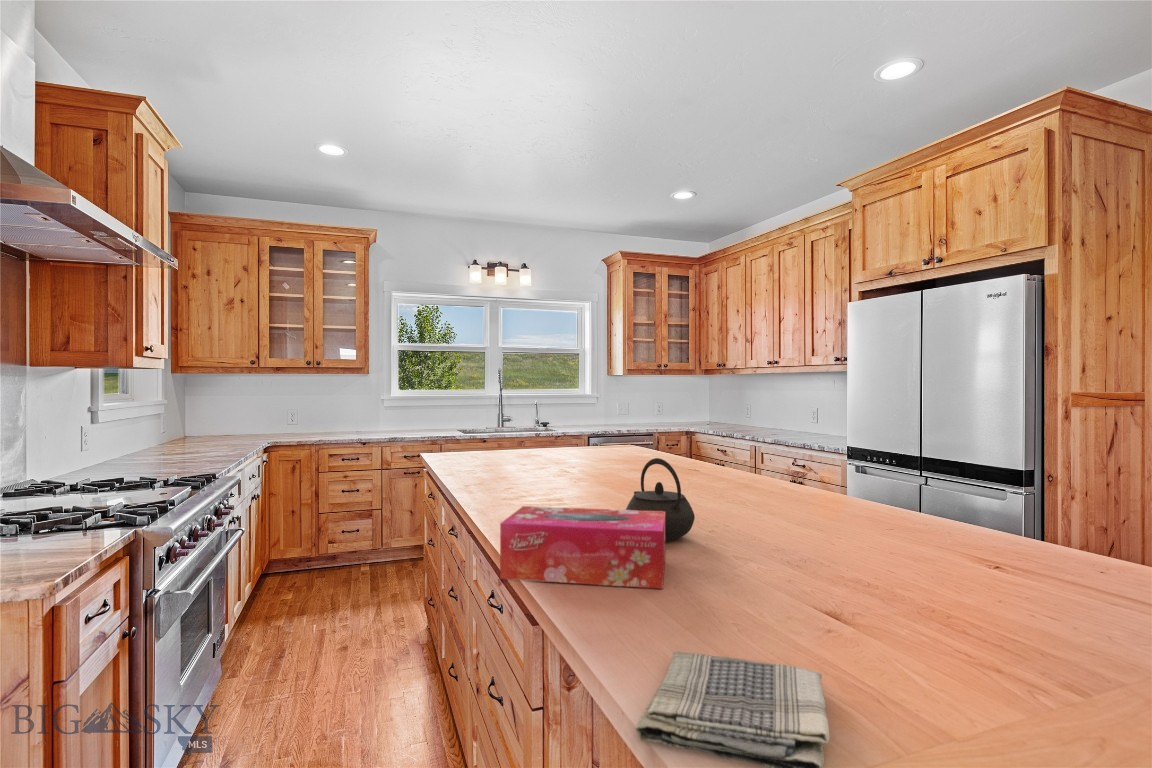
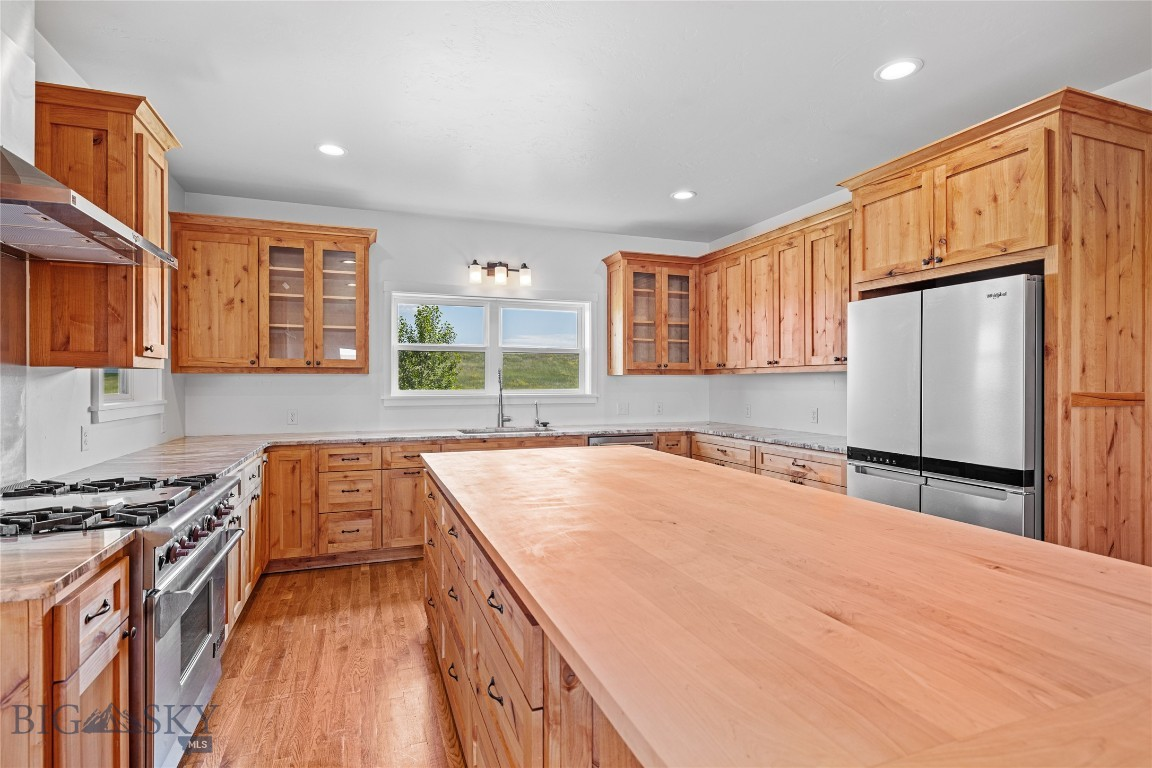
- dish towel (736, 698)
- kettle (656, 496)
- tissue box (586, 543)
